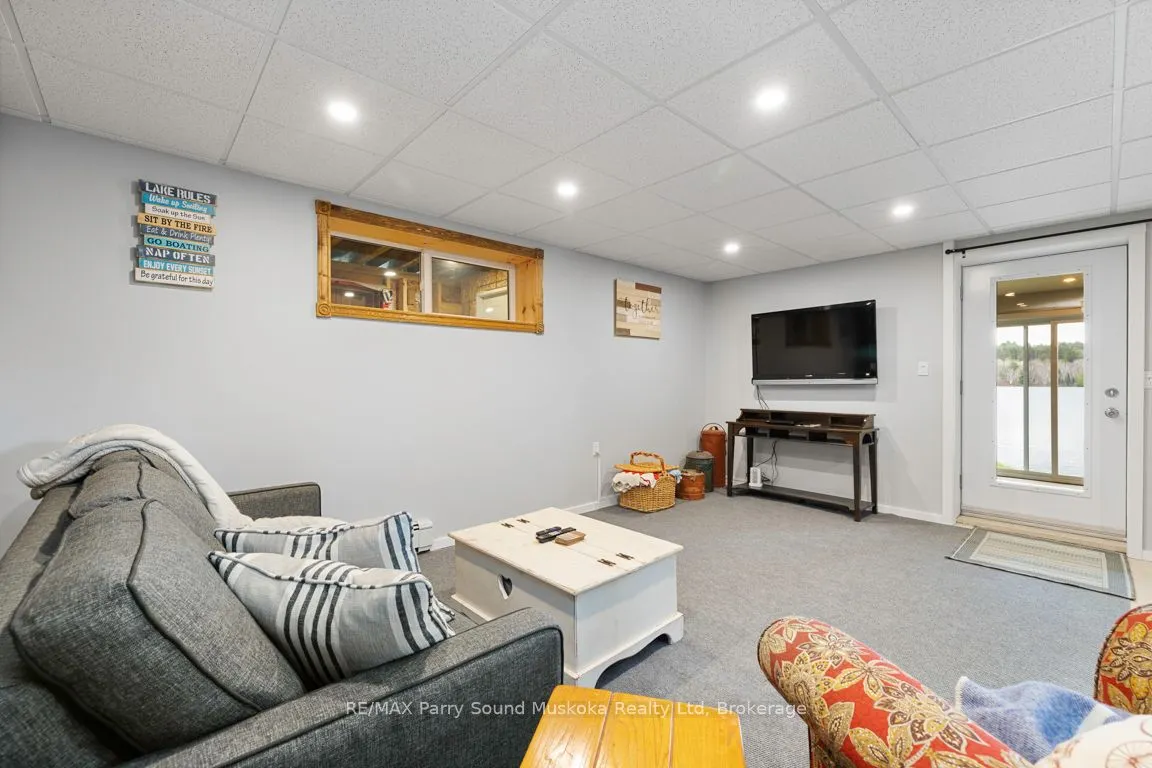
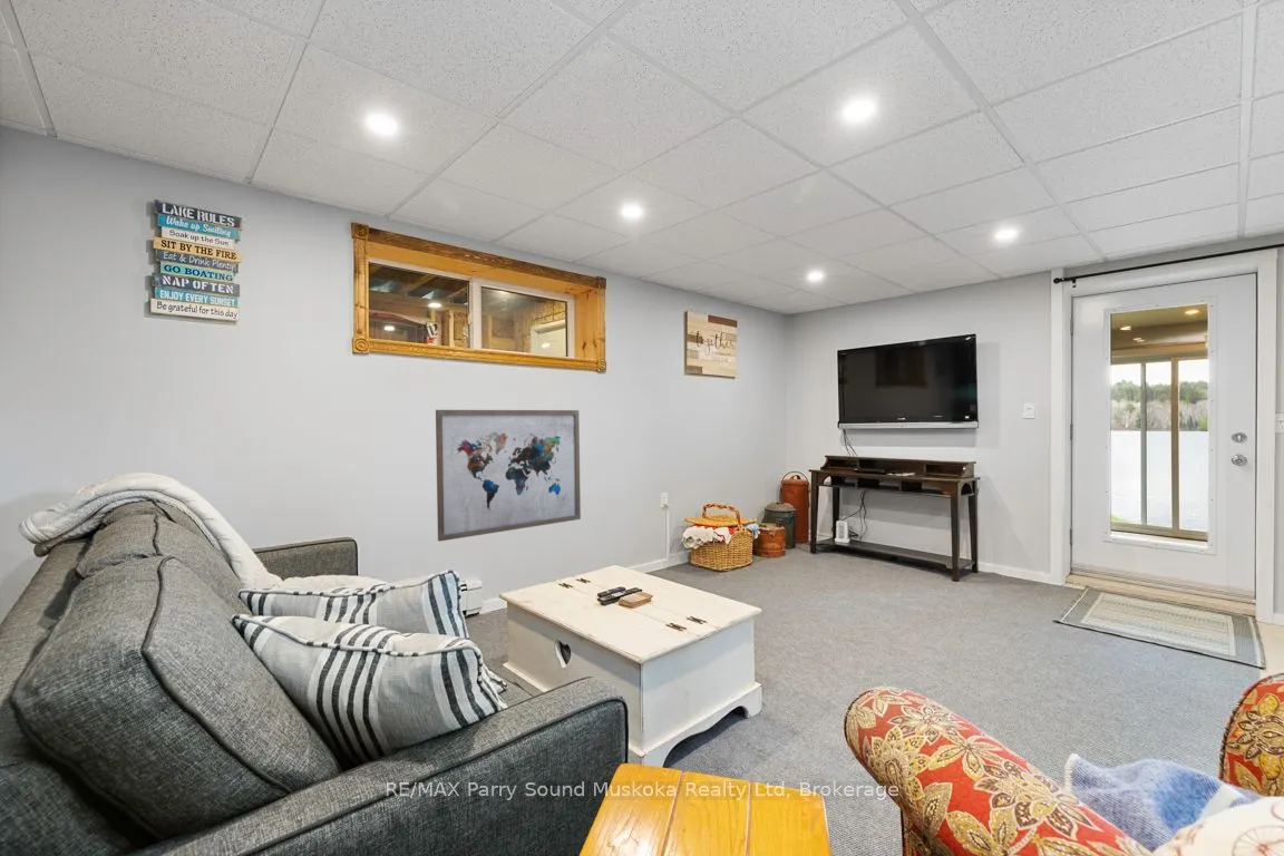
+ wall art (514, 469)
